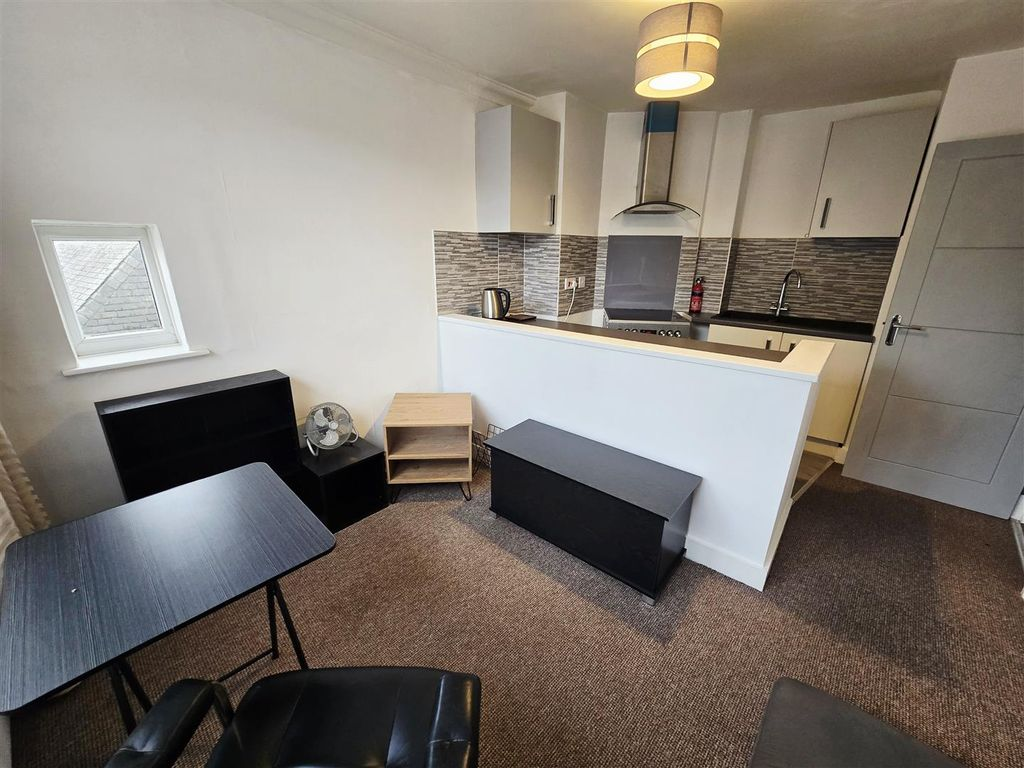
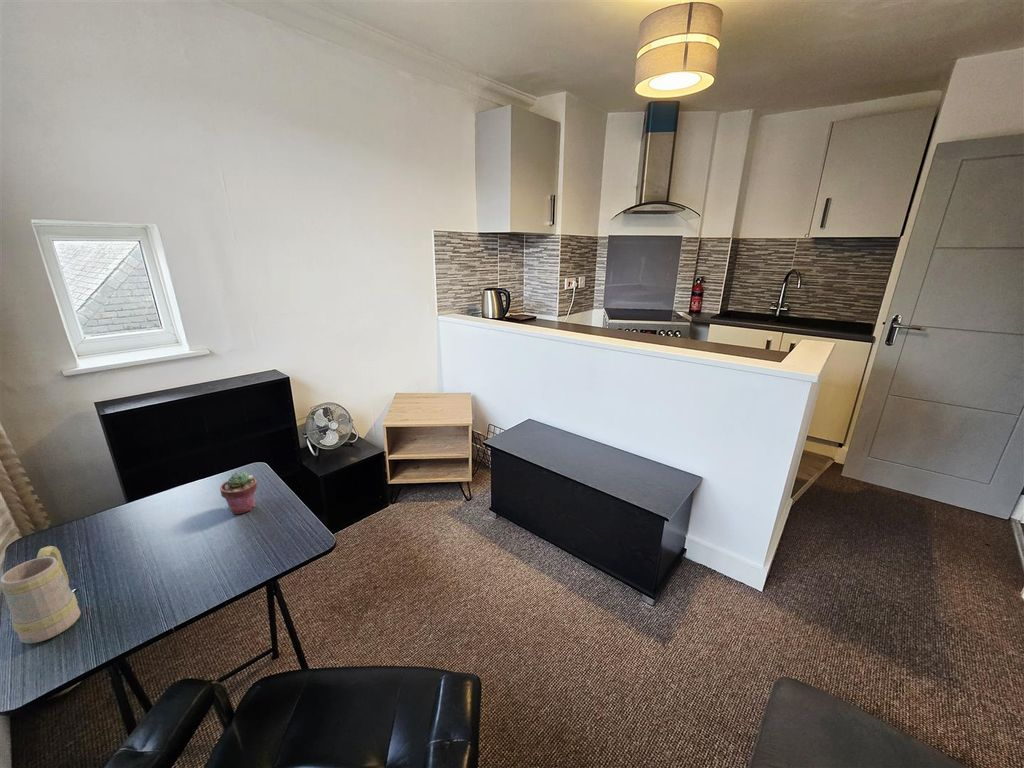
+ mug (46, 590)
+ potted succulent (239, 491)
